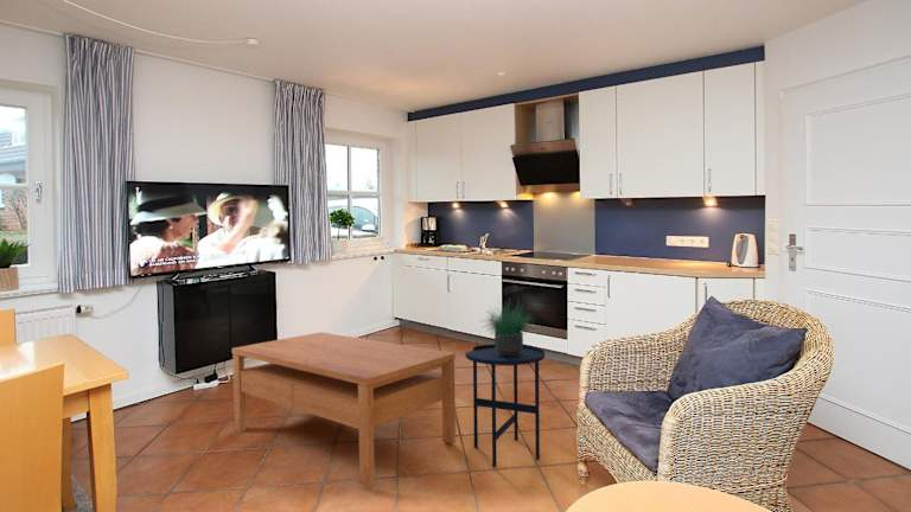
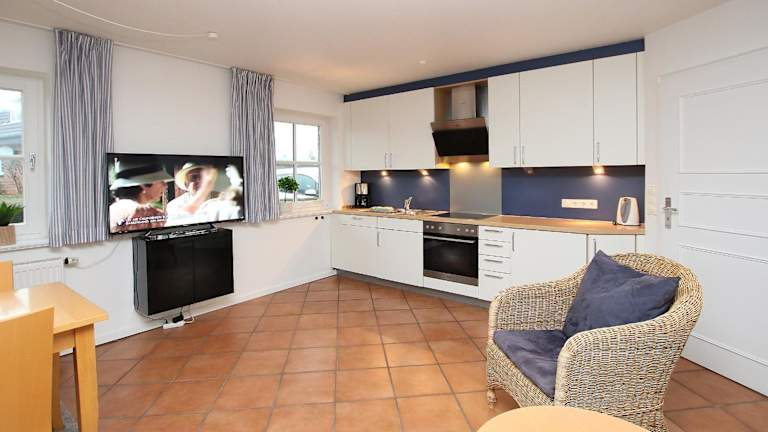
- coffee table (339, 392)
- potted plant (508, 321)
- side table (505, 402)
